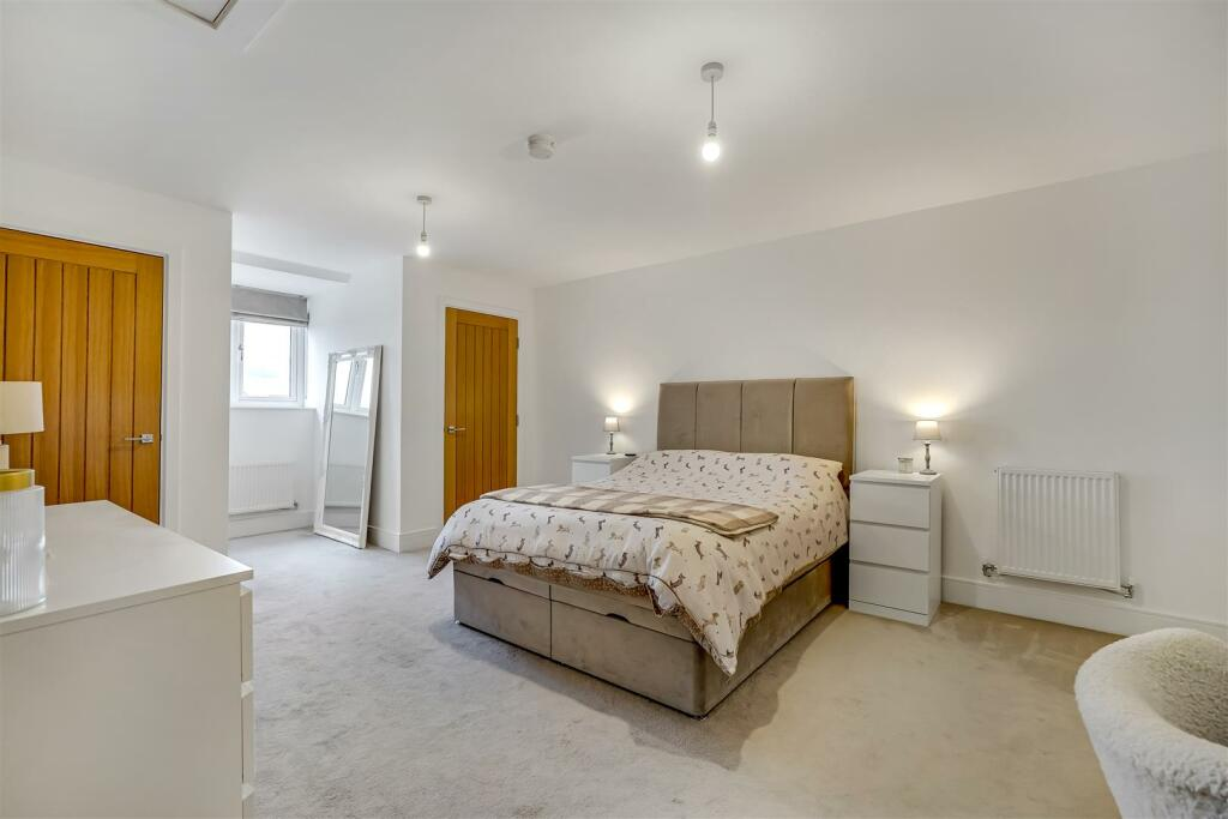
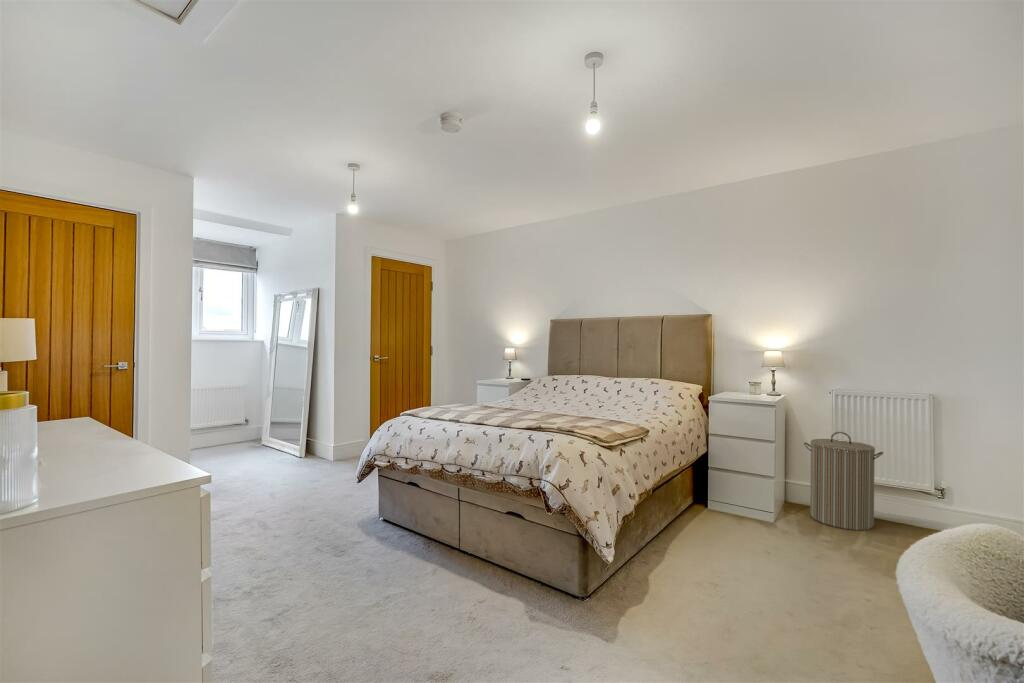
+ laundry hamper (841, 476)
